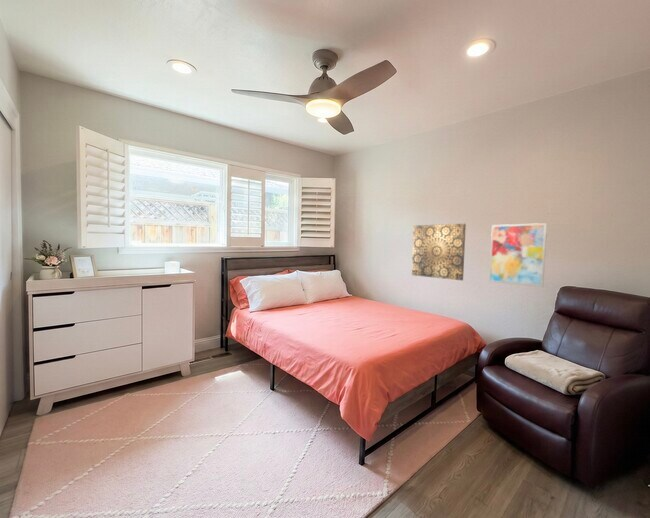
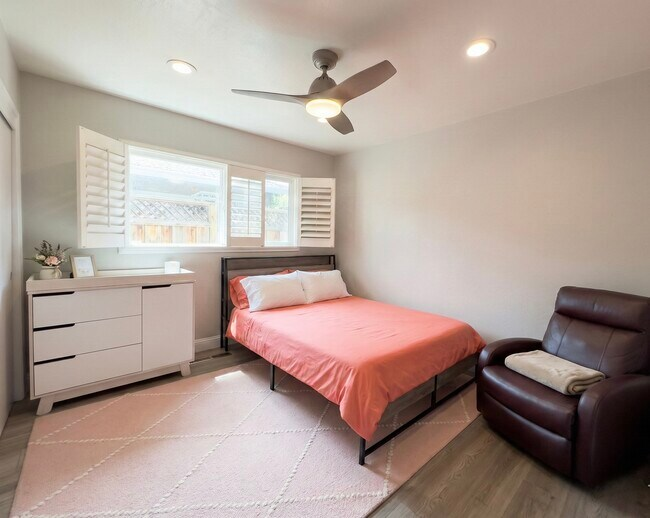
- wall art (516, 254)
- wall art (436, 251)
